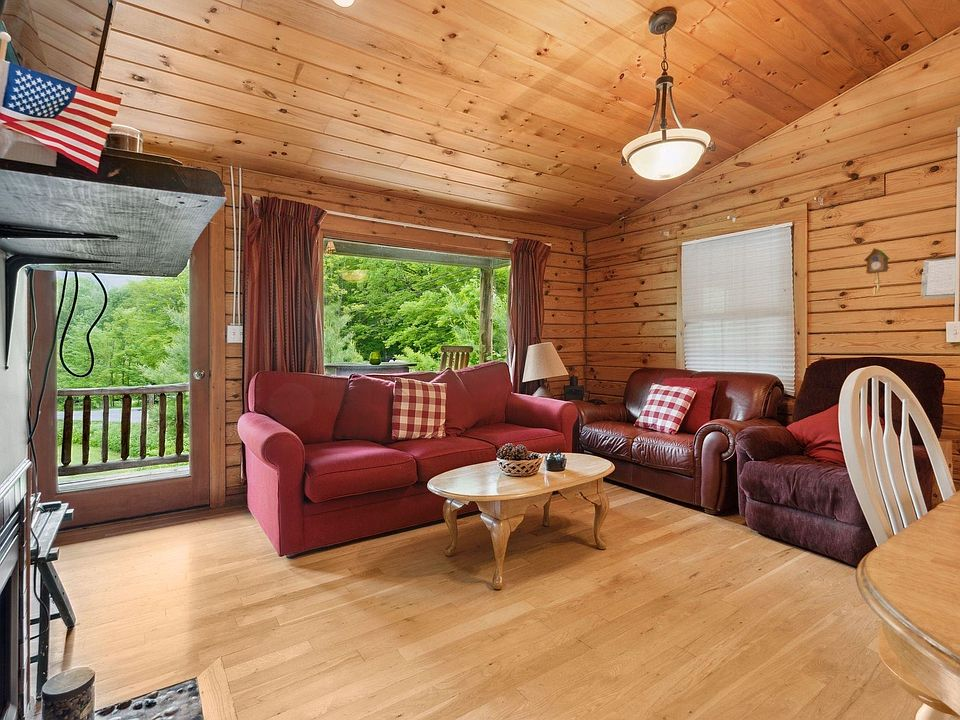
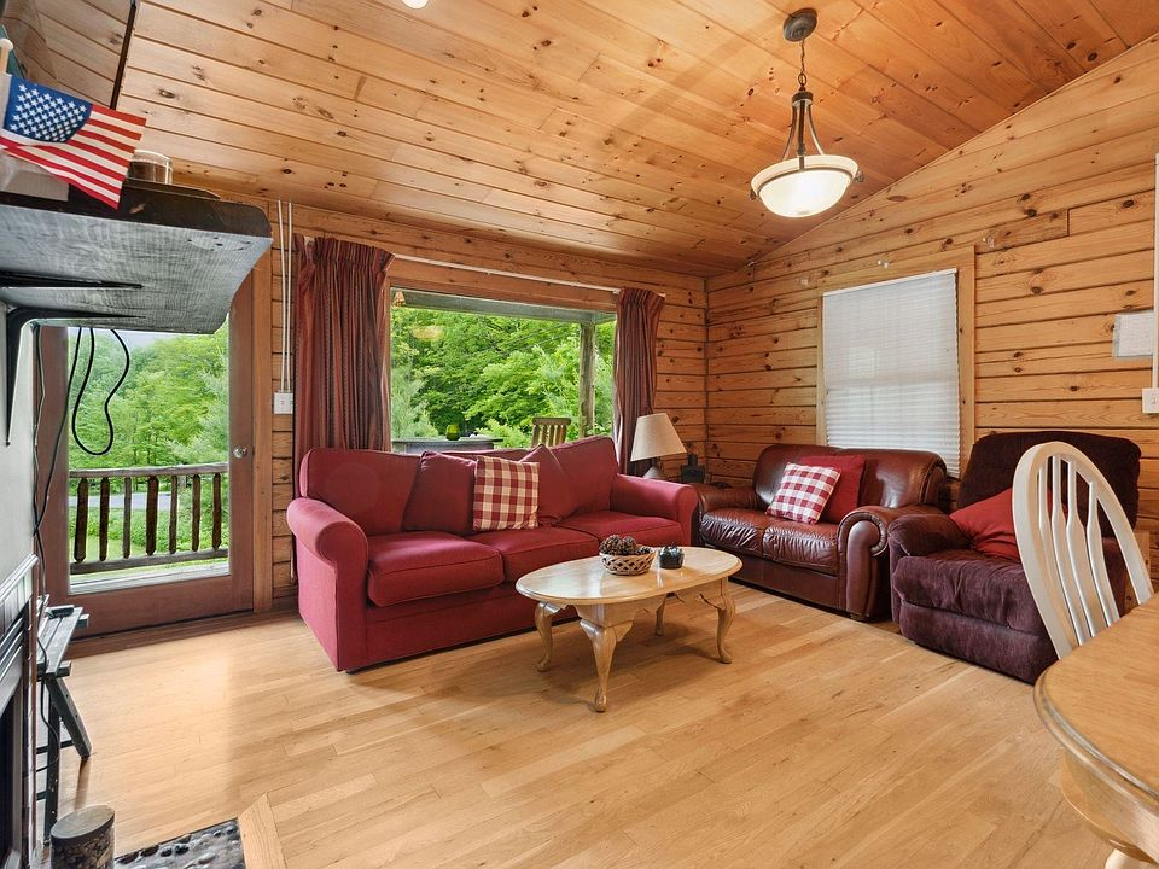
- cuckoo clock (876, 271)
